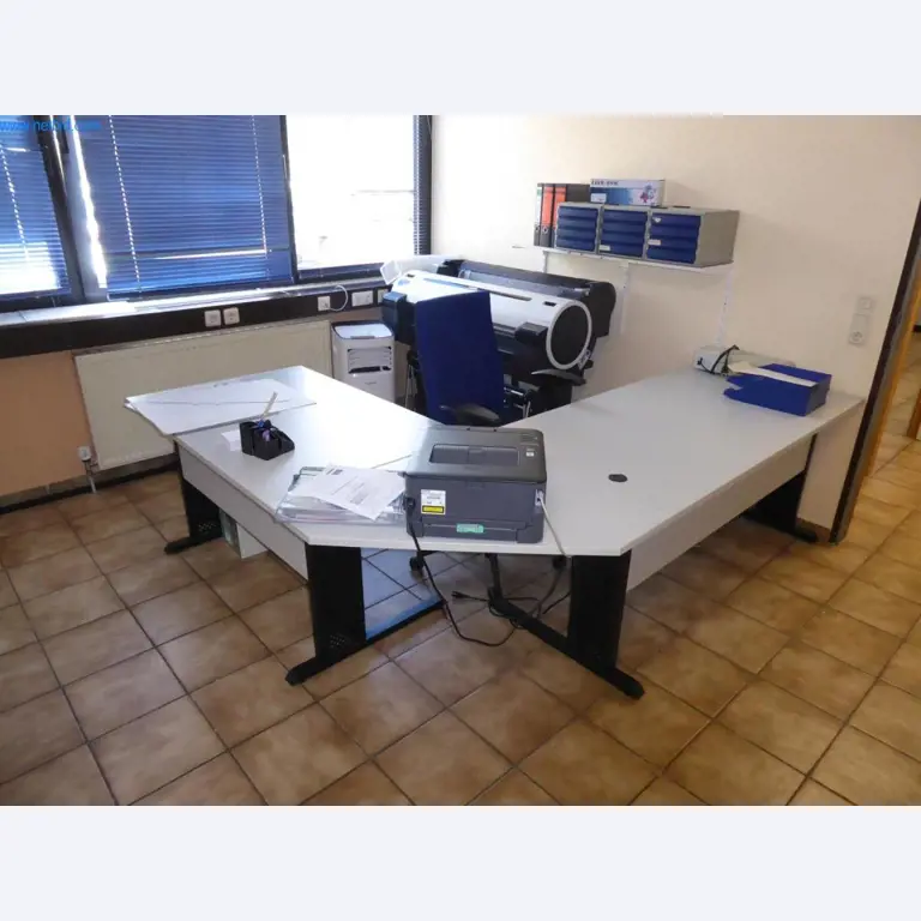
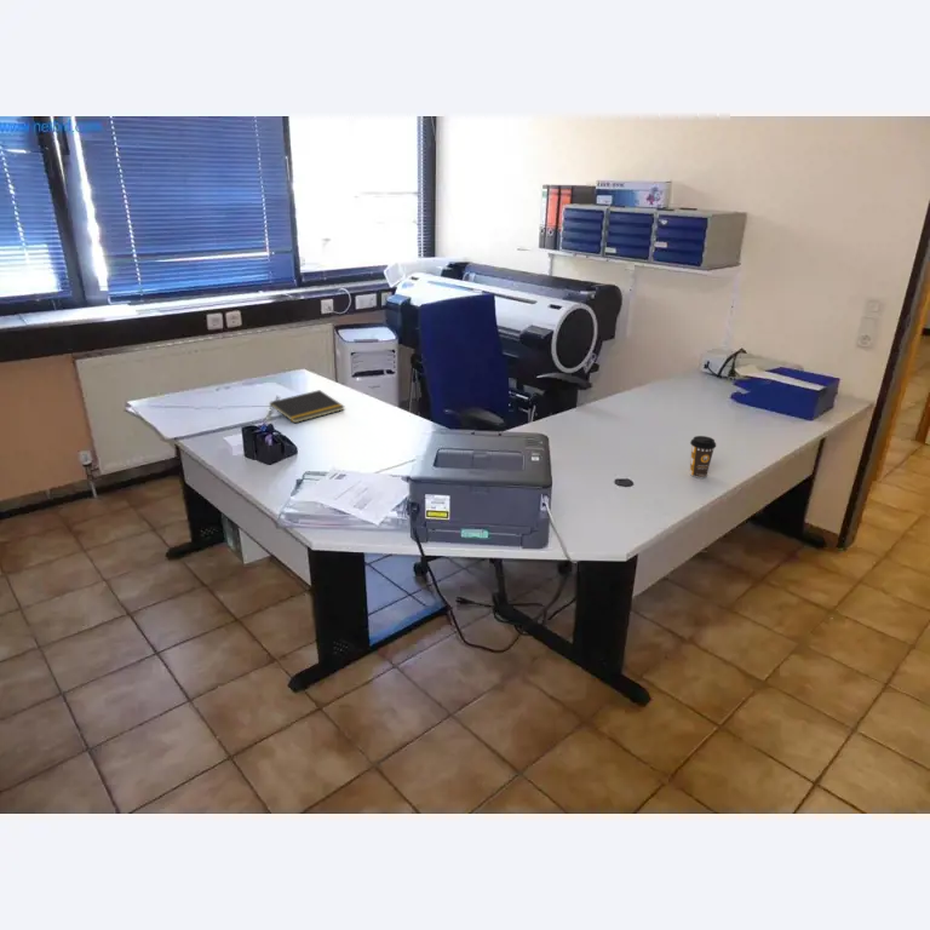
+ coffee cup (700, 457)
+ notepad (308, 406)
